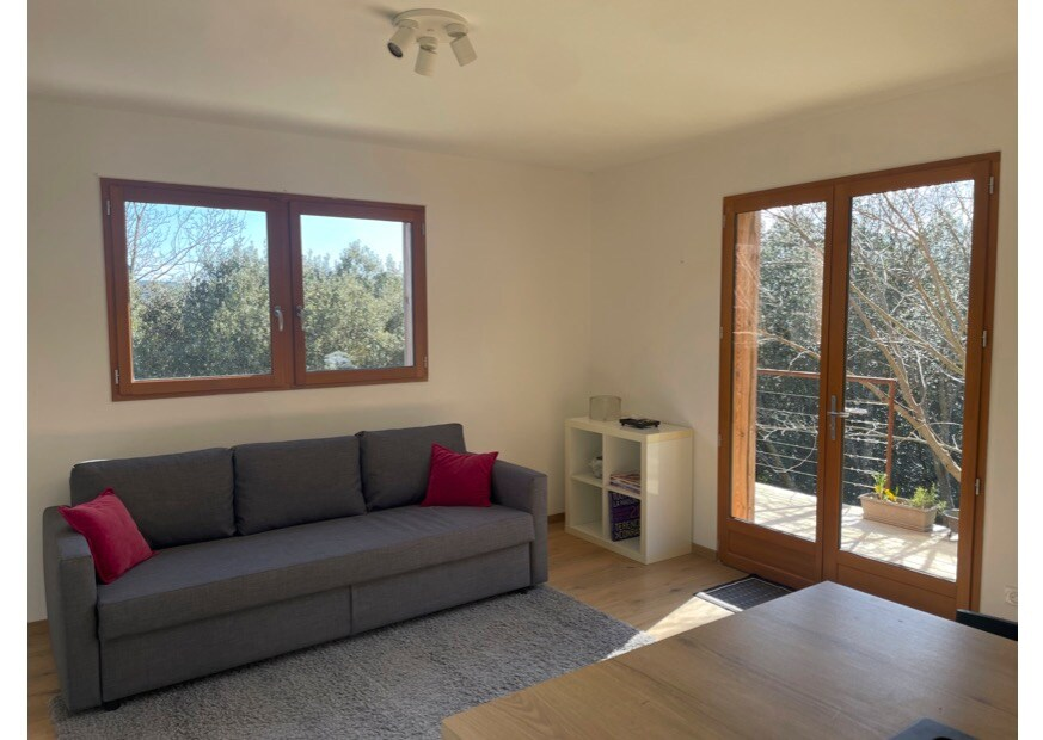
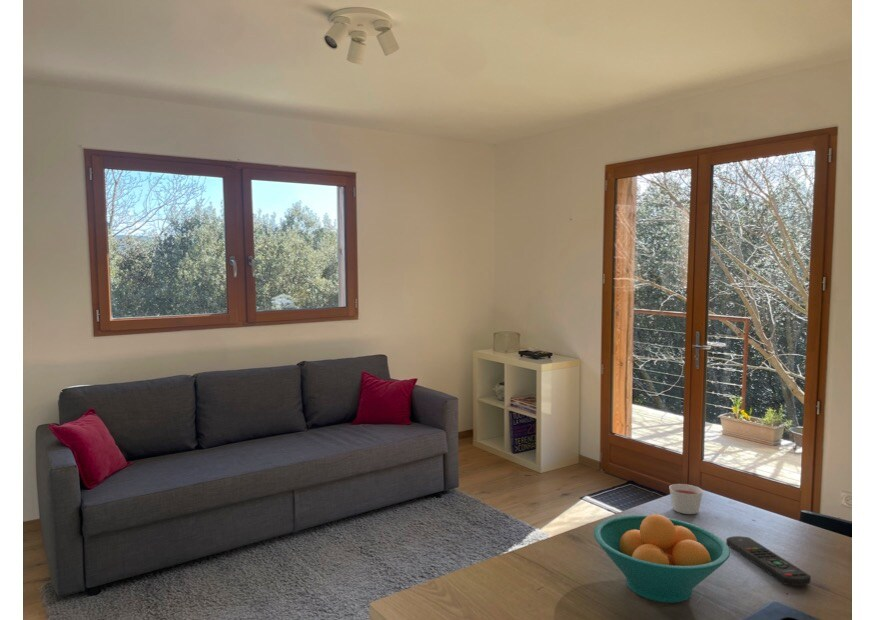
+ remote control (765, 558)
+ fruit bowl (658, 552)
+ candle (685, 499)
